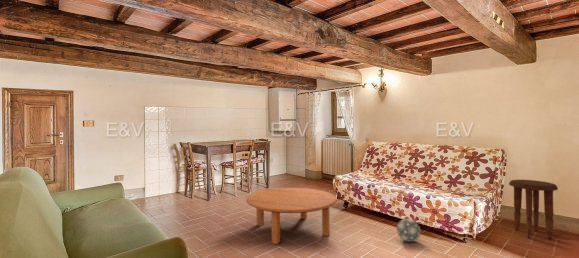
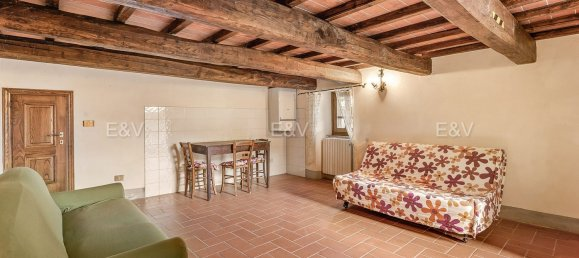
- side table (531, 208)
- coffee table (291, 212)
- ball (408, 230)
